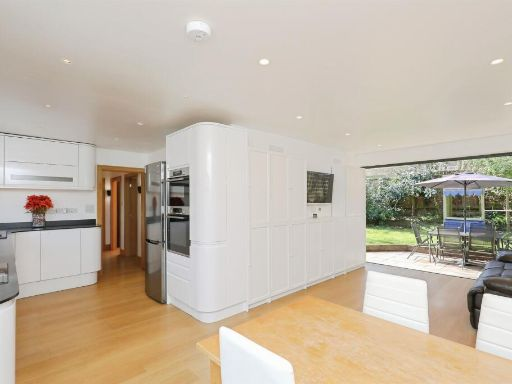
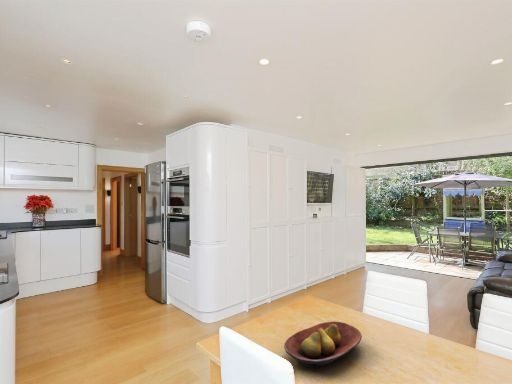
+ fruit bowl (324, 340)
